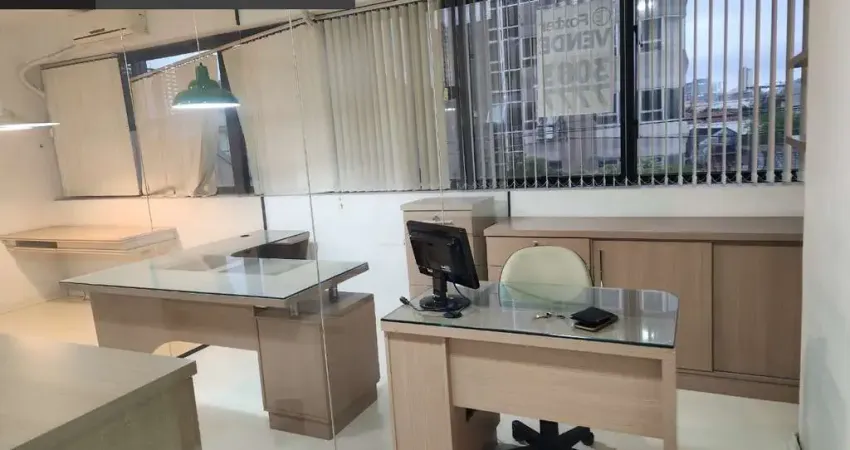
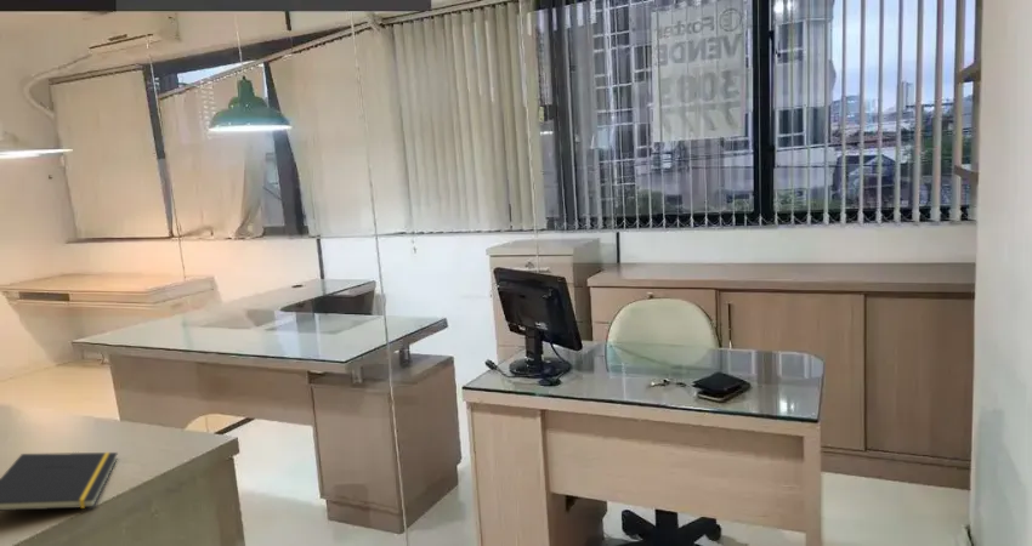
+ notepad (55, 478)
